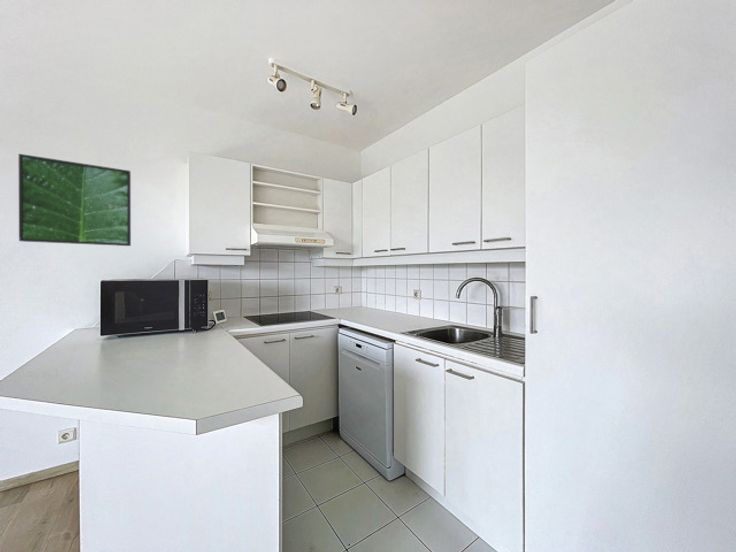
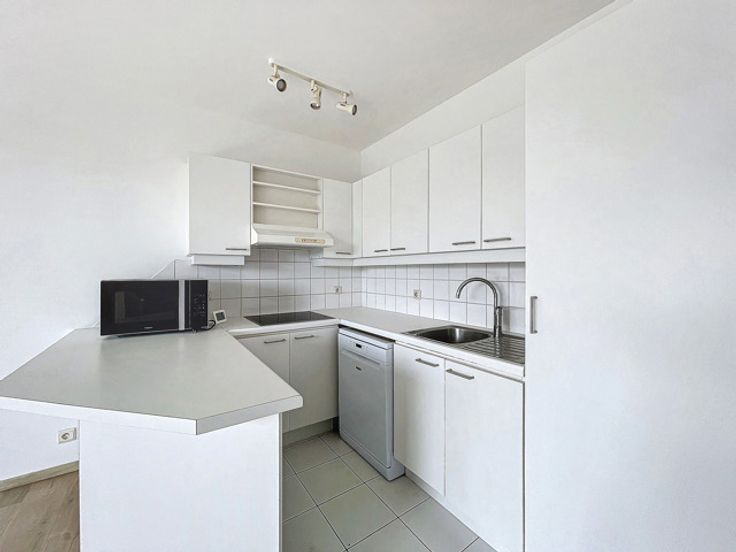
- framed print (79, 203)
